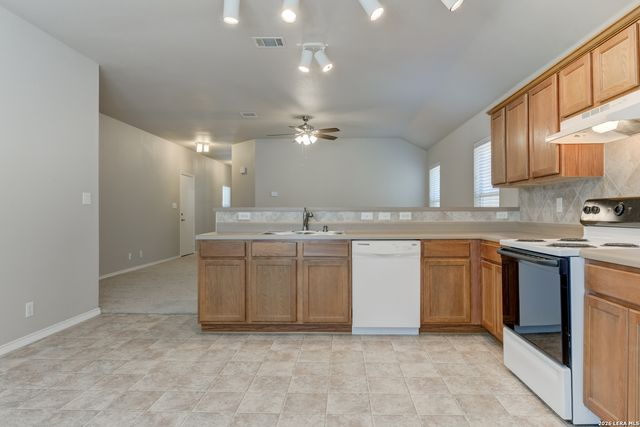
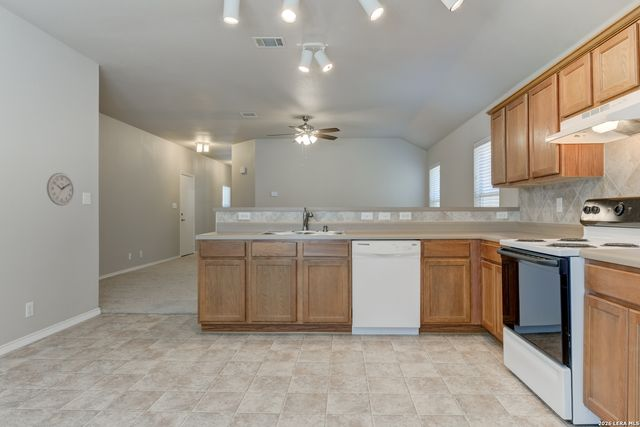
+ wall clock (61, 189)
